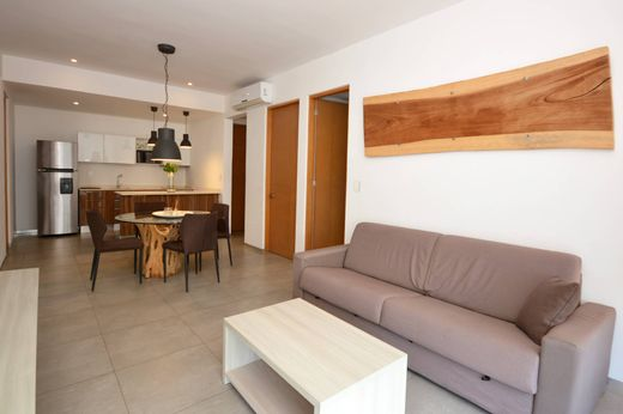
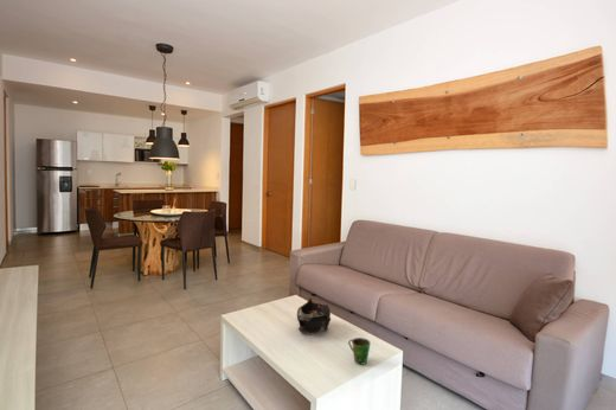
+ cup (358, 350)
+ decorative bowl (313, 316)
